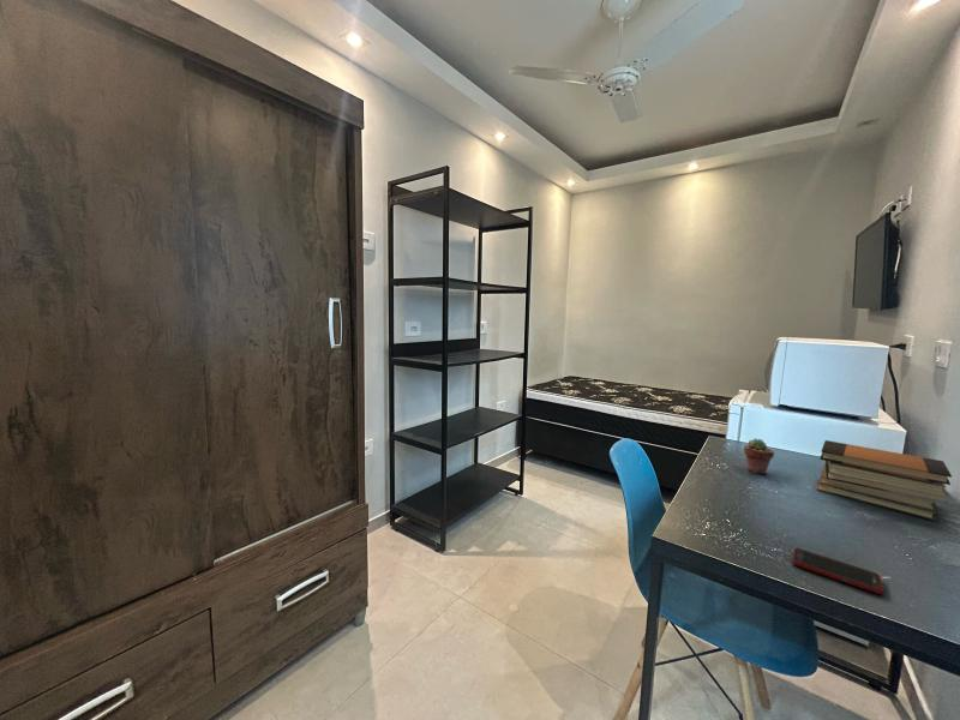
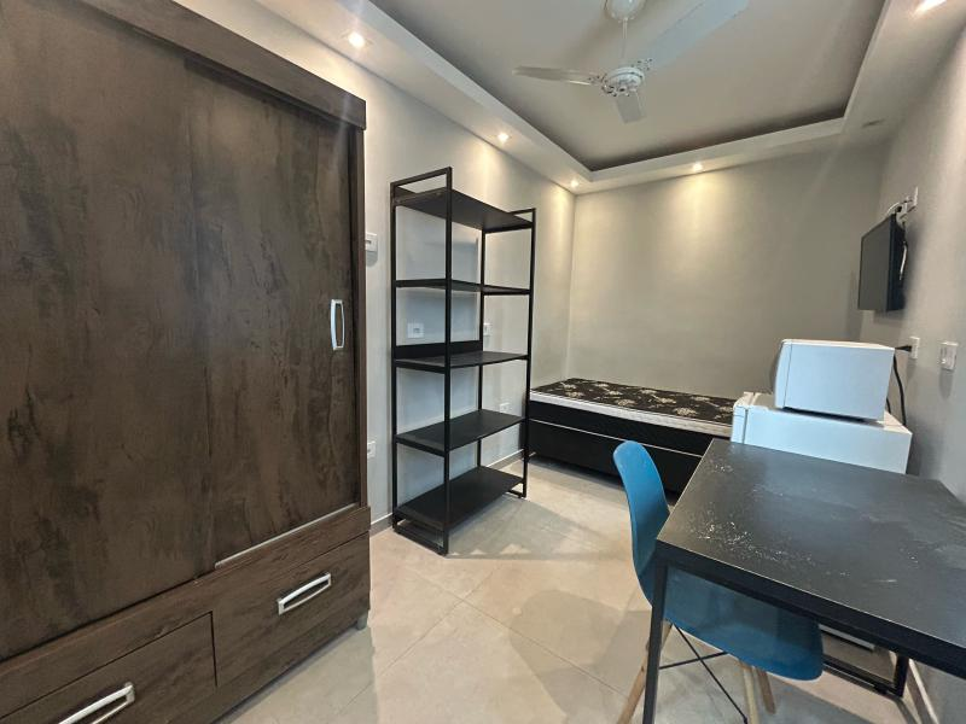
- book stack (877, 476)
- cell phone (834, 569)
- potted succulent (757, 455)
